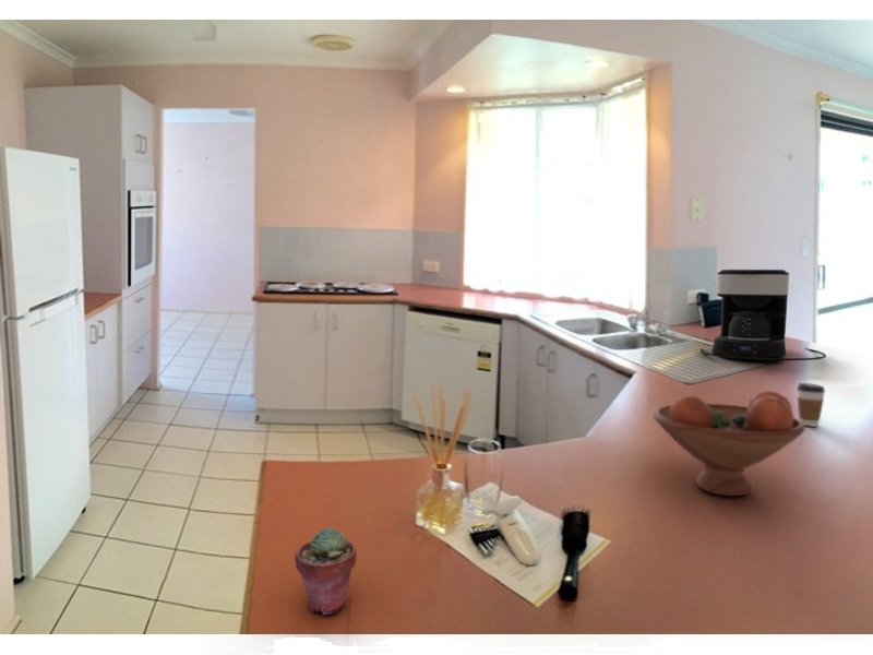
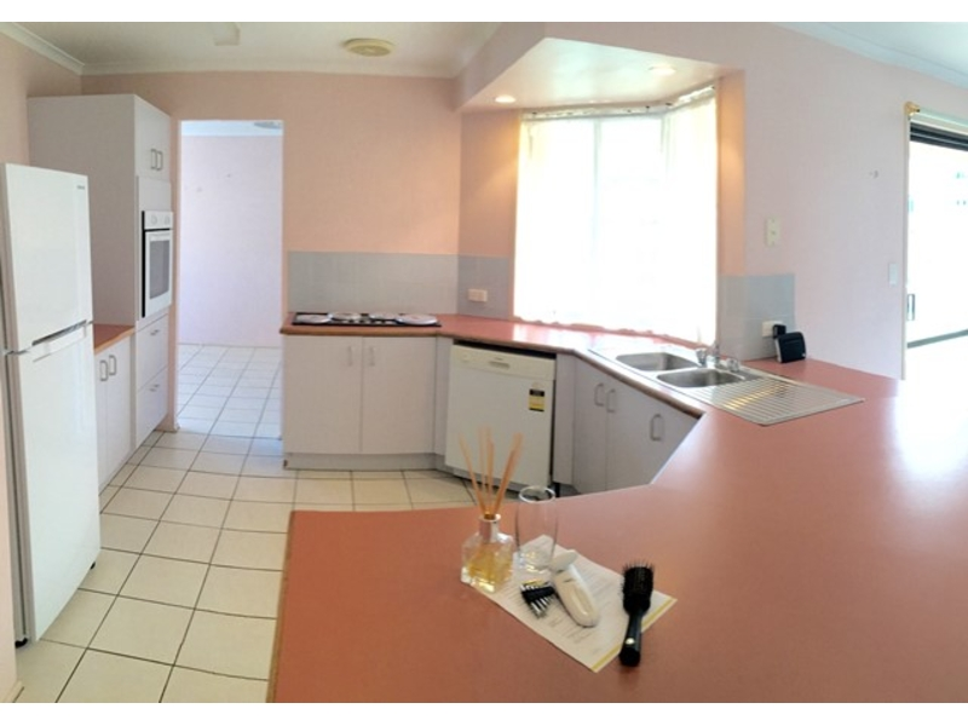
- fruit bowl (725, 439)
- coffee maker (761, 311)
- potted succulent (326, 565)
- coffee cup (810, 404)
